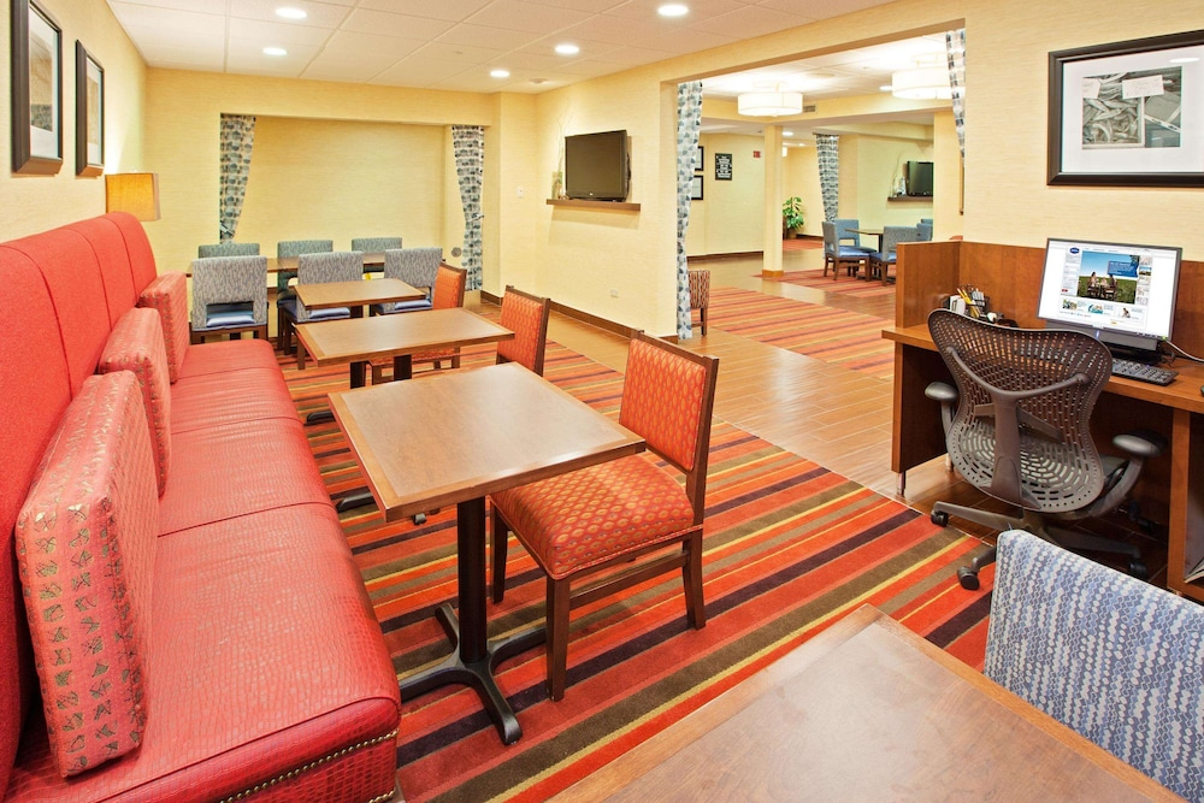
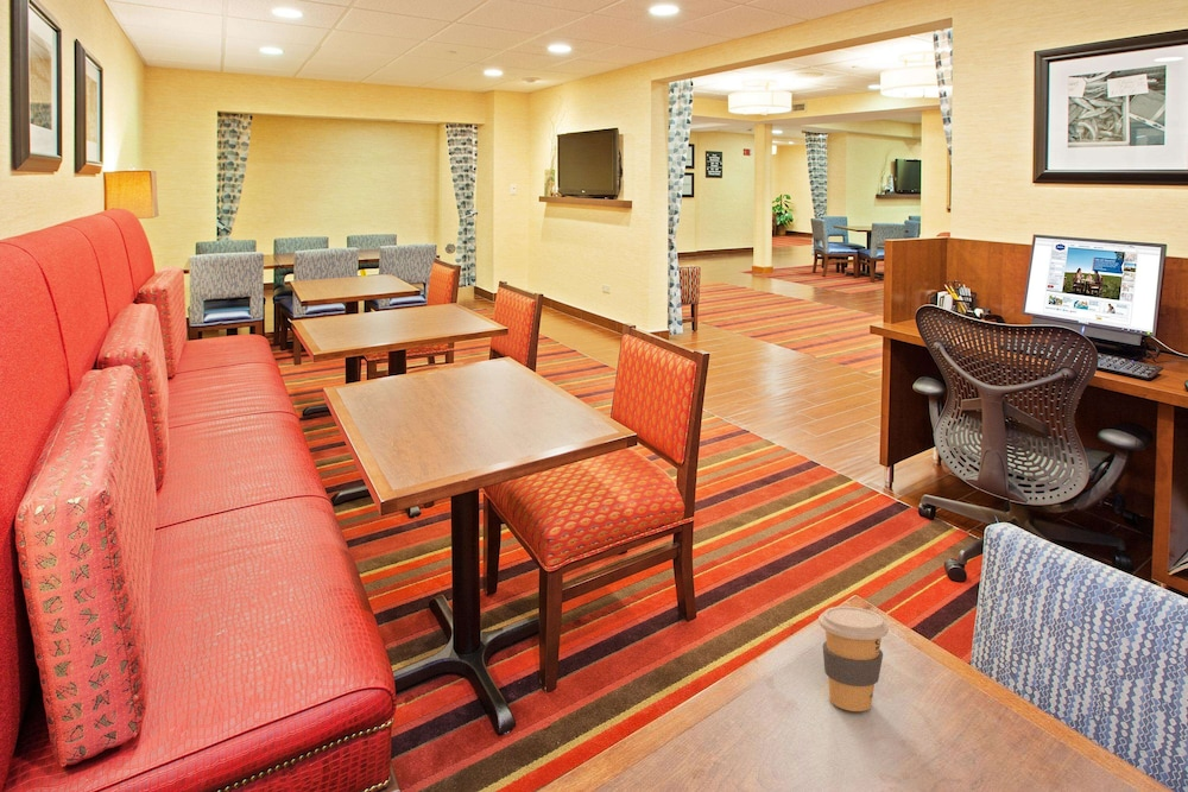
+ coffee cup (851, 659)
